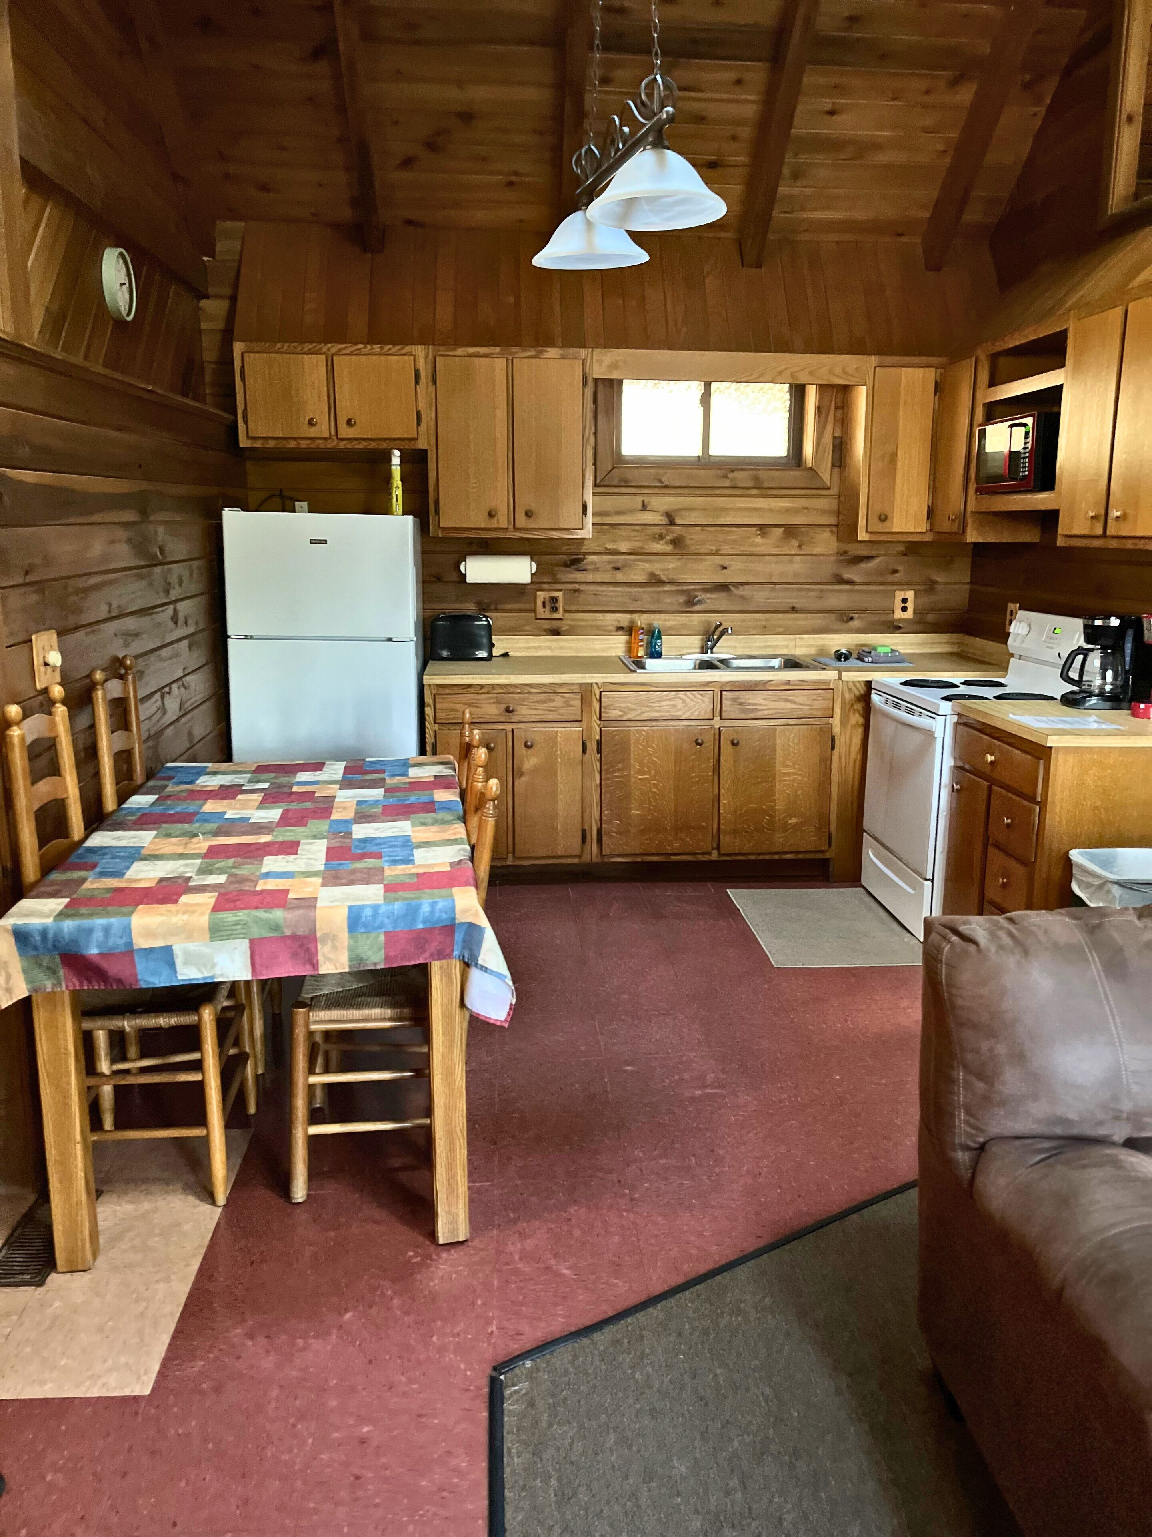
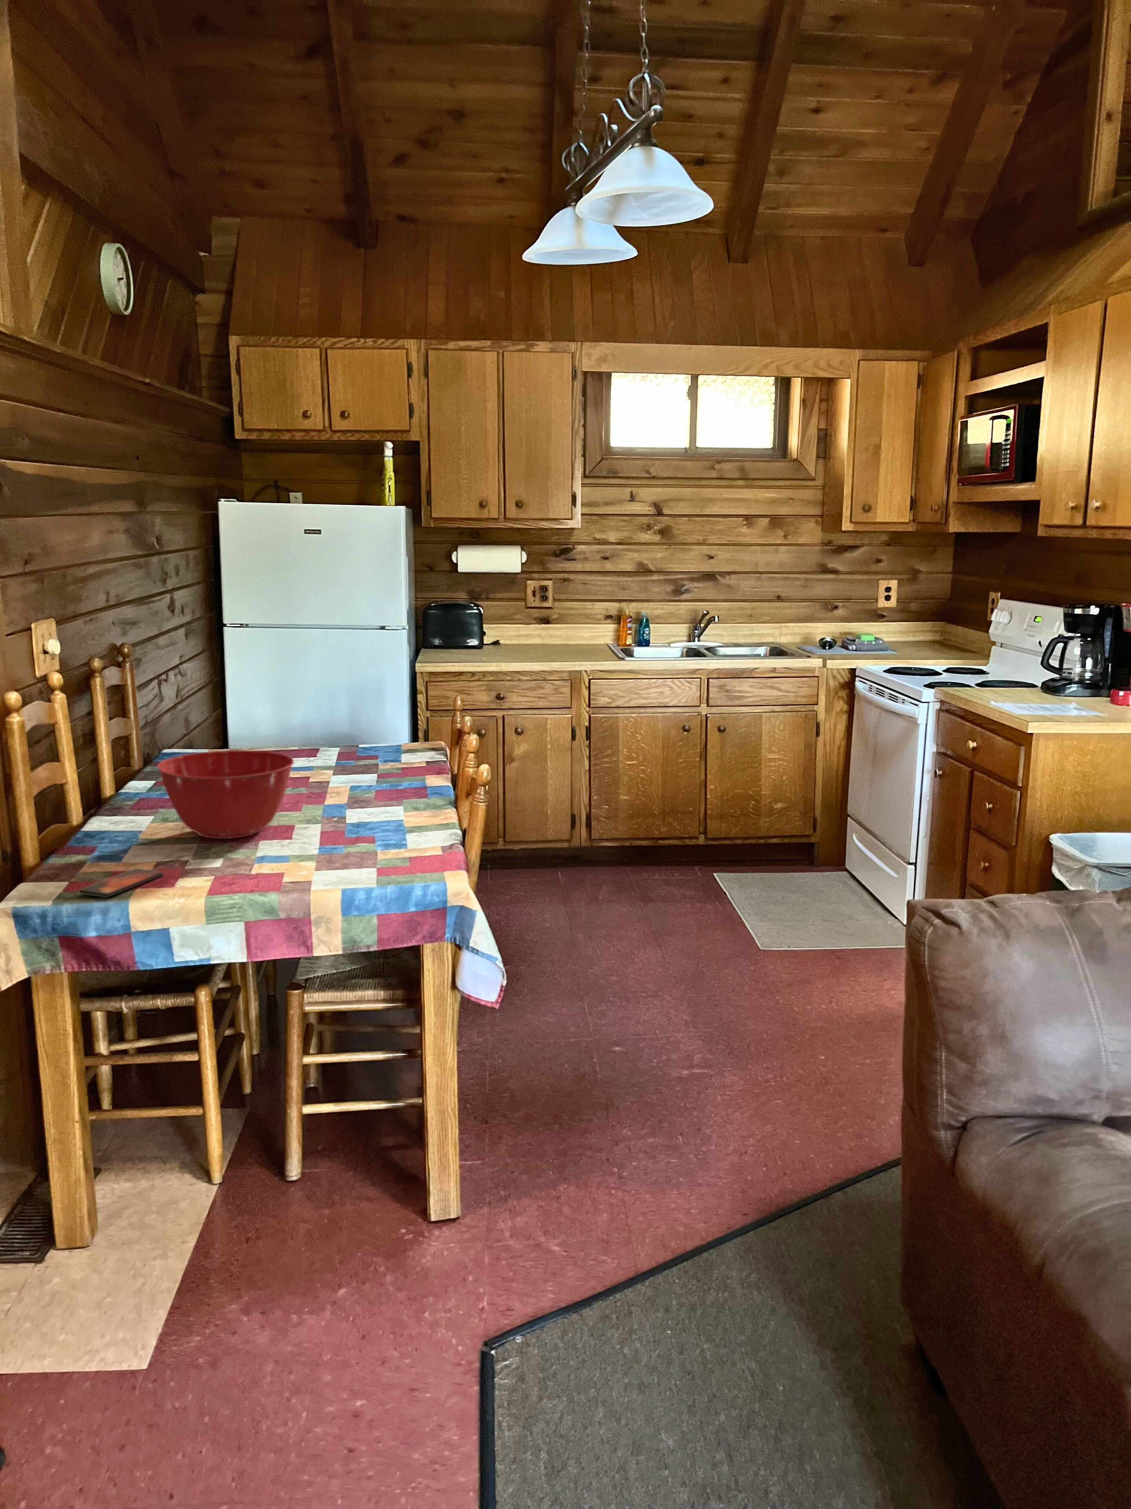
+ mixing bowl (228, 796)
+ smartphone (121, 882)
